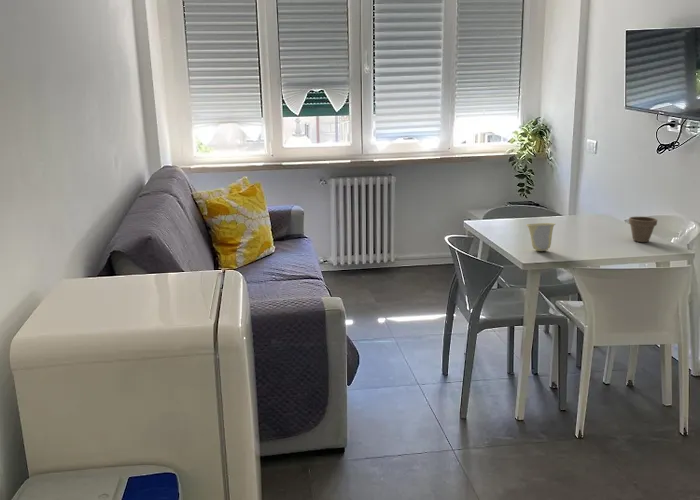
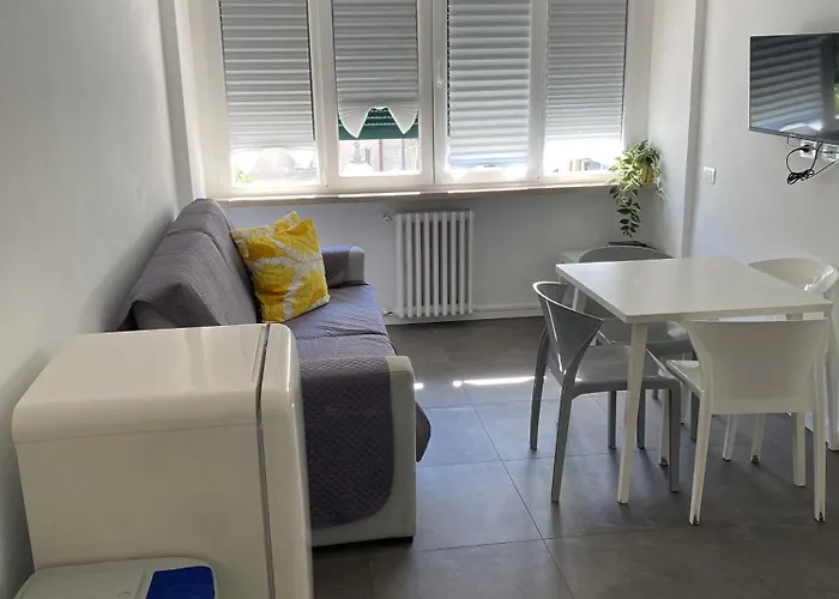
- flower pot (642, 229)
- cup (540, 236)
